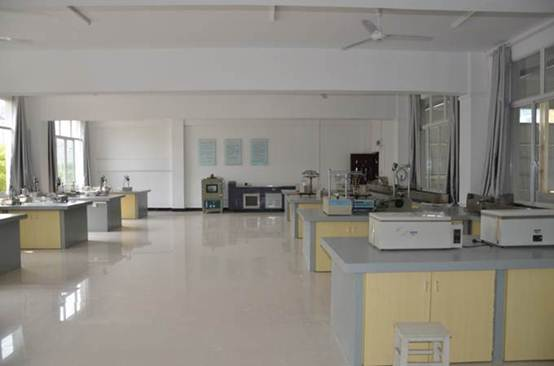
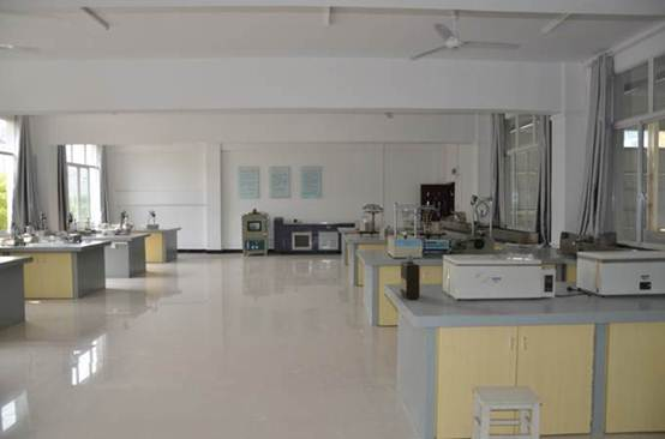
+ bottle (409, 275)
